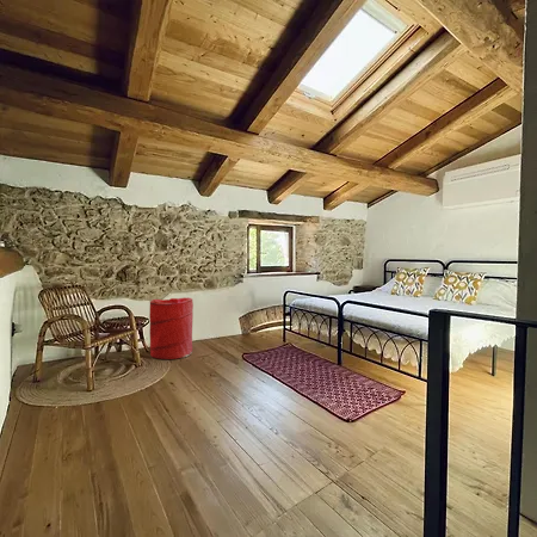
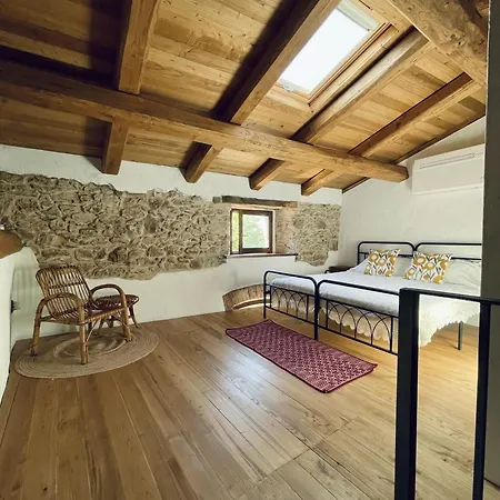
- laundry hamper (171, 325)
